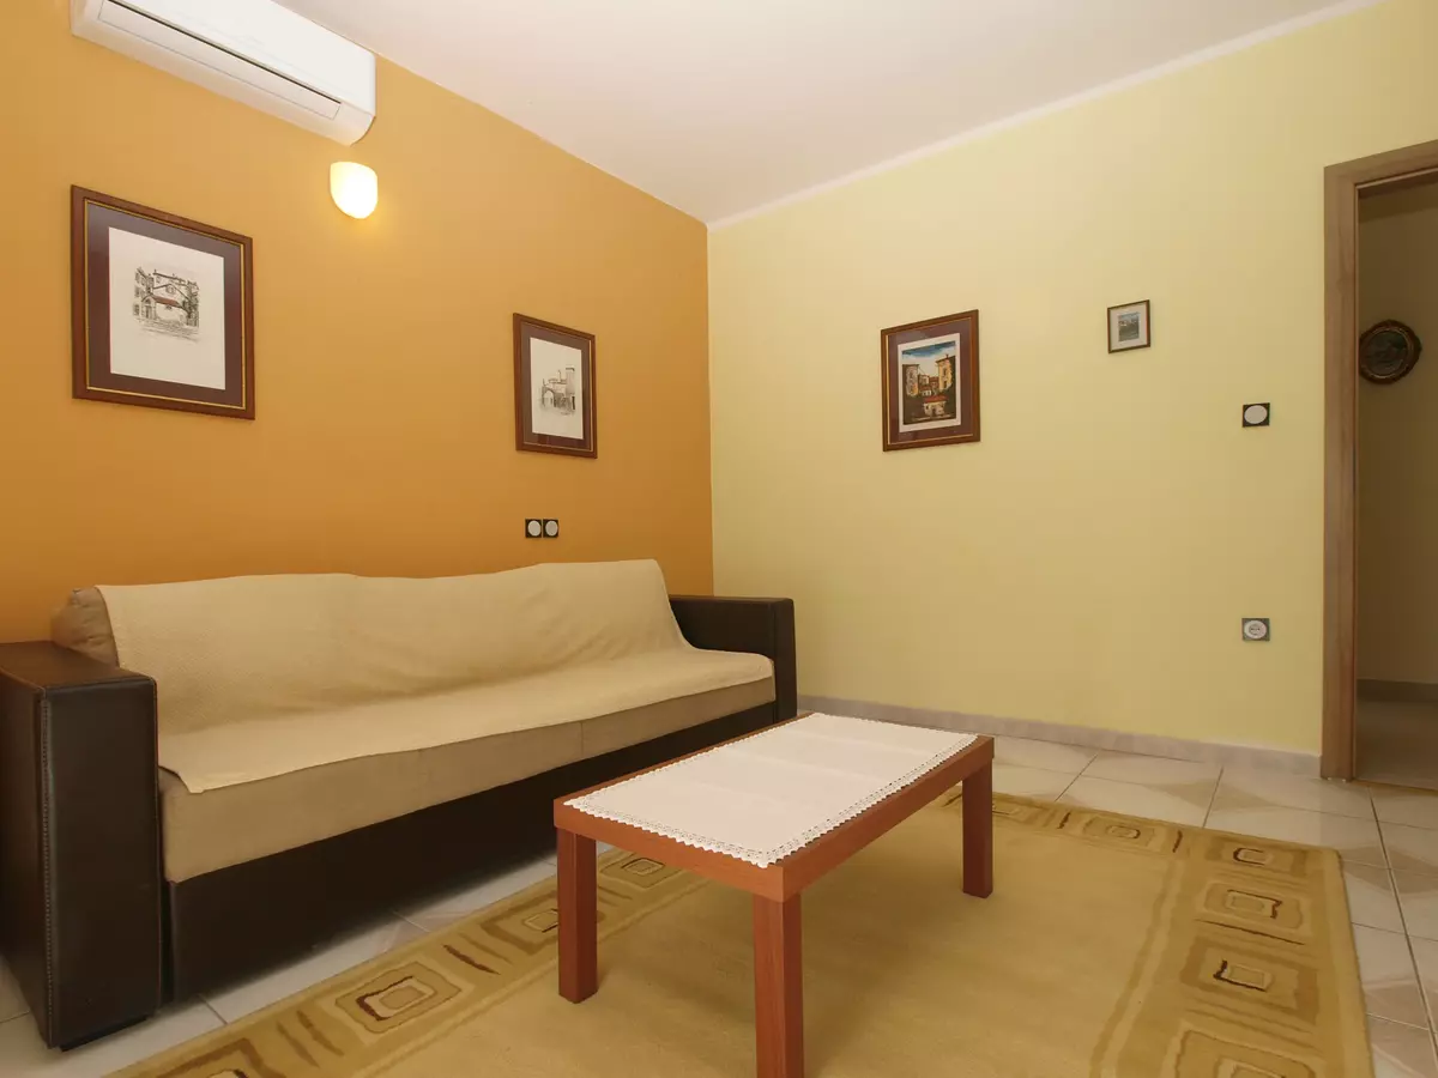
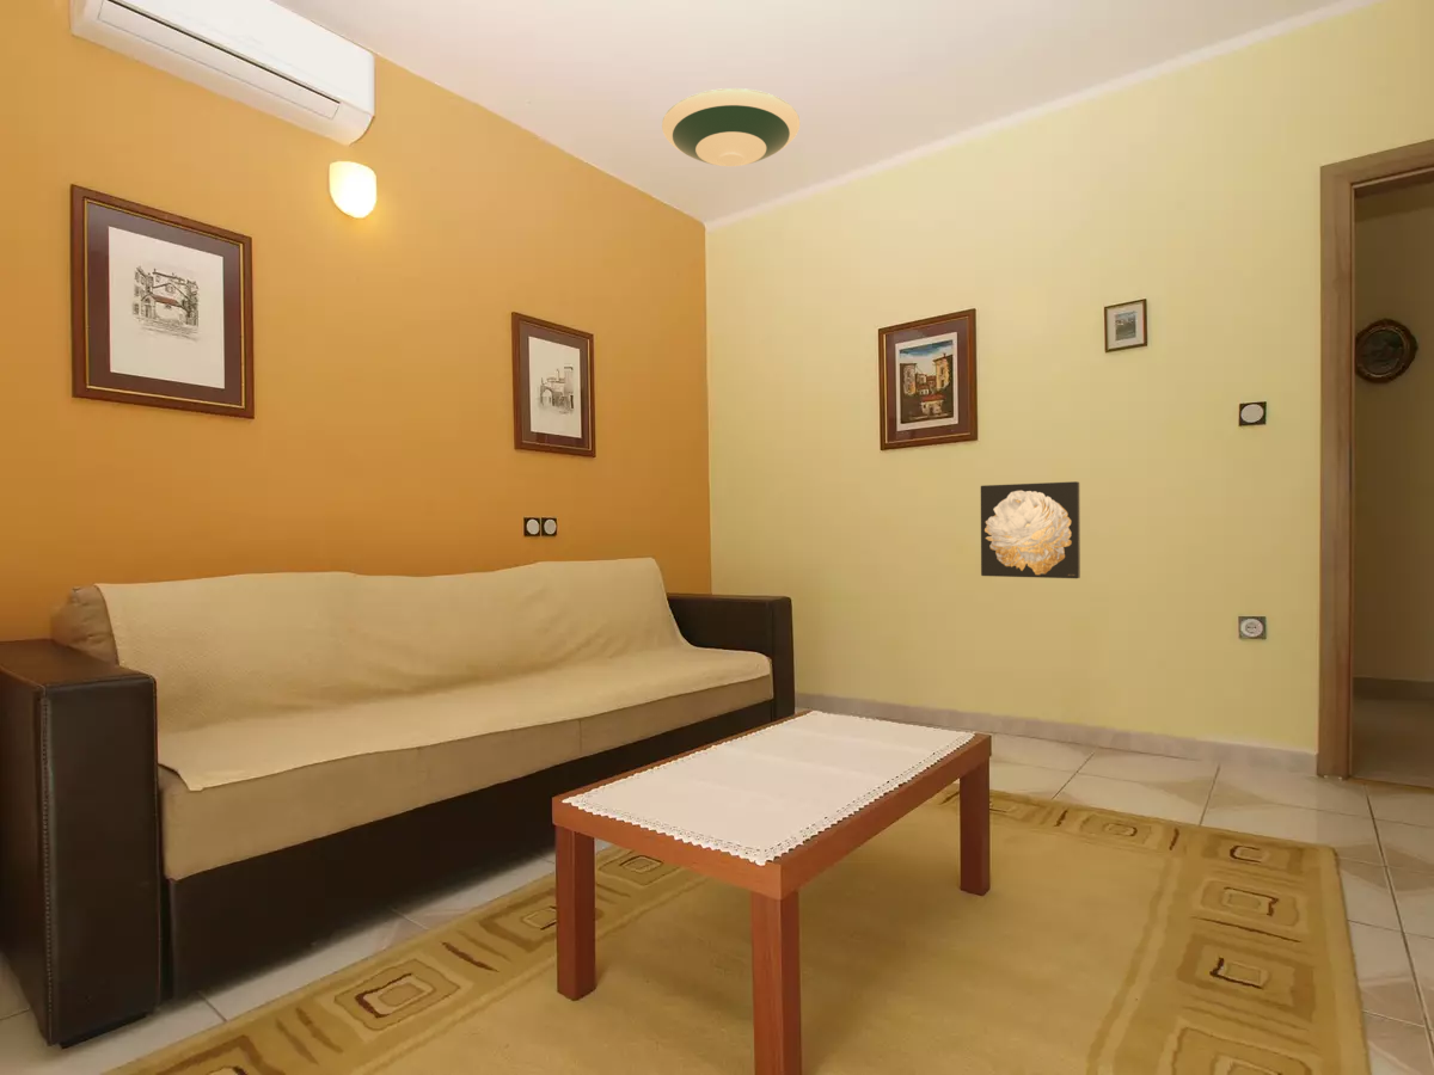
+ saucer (730, 143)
+ wall art (1029, 530)
